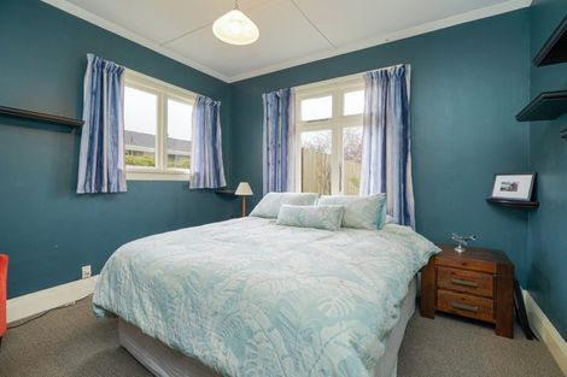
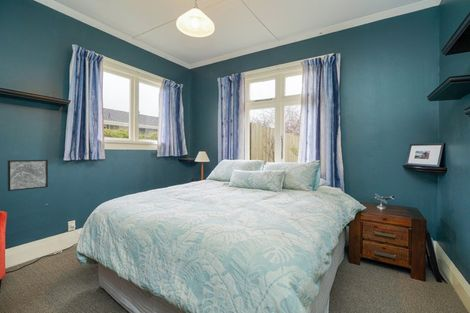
+ wall art (28, 174)
